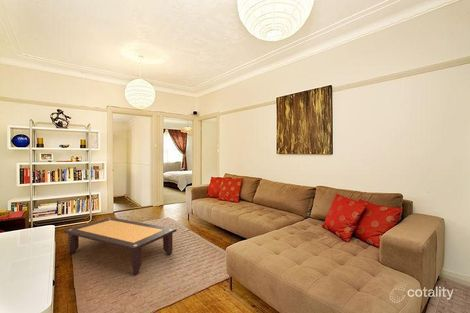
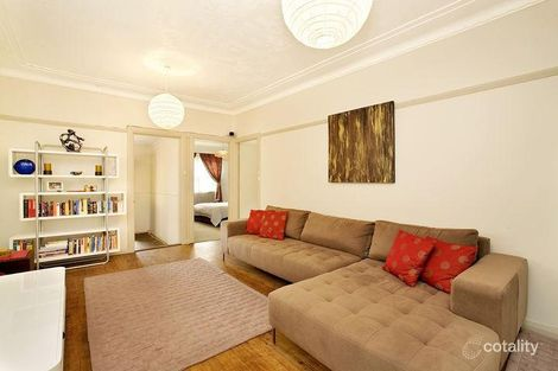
- coffee table (120, 241)
